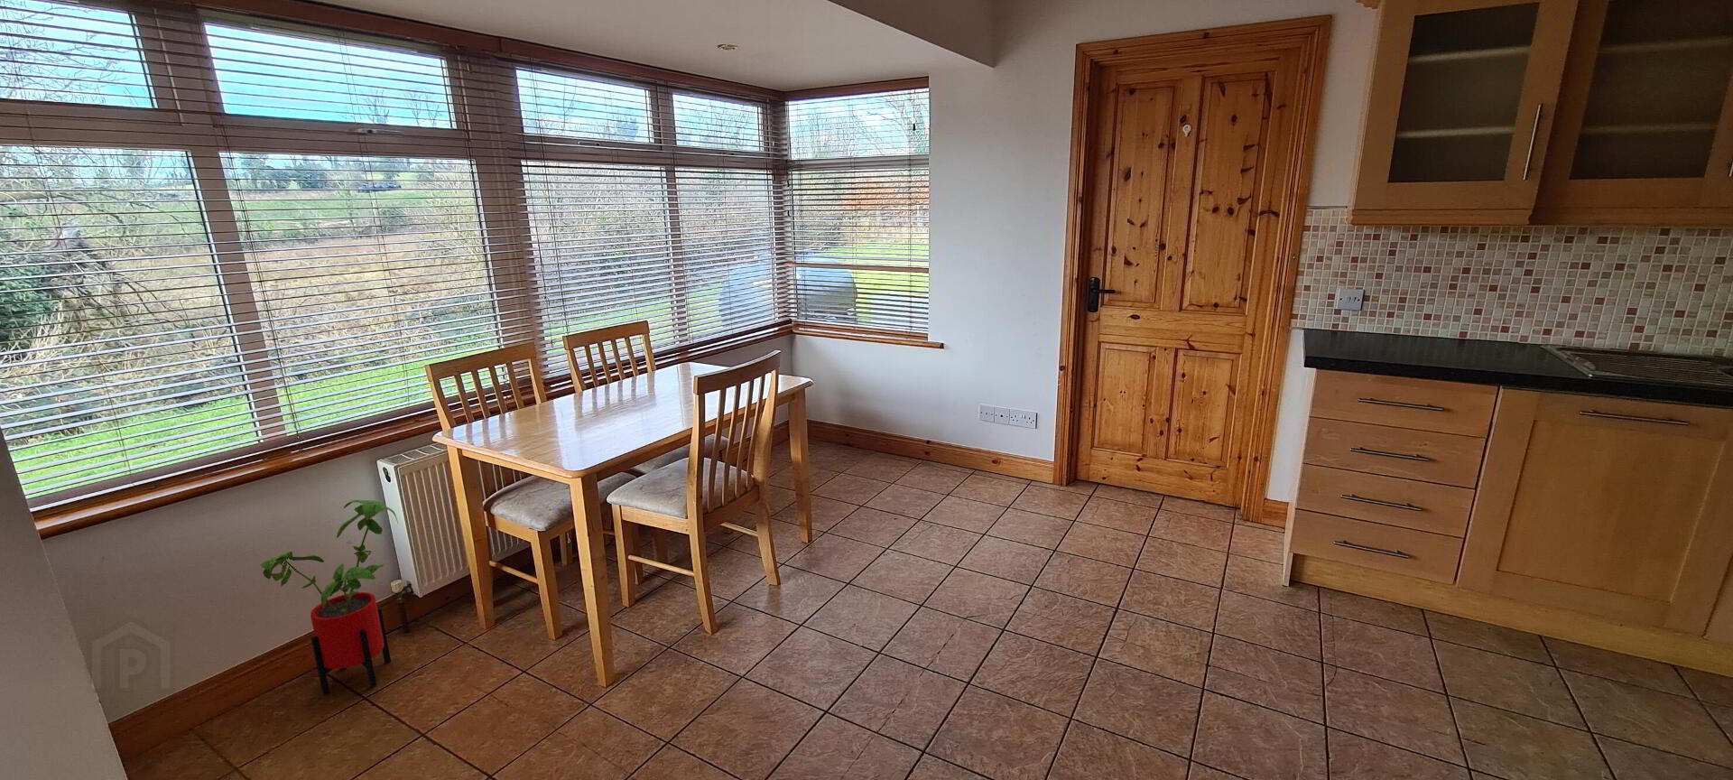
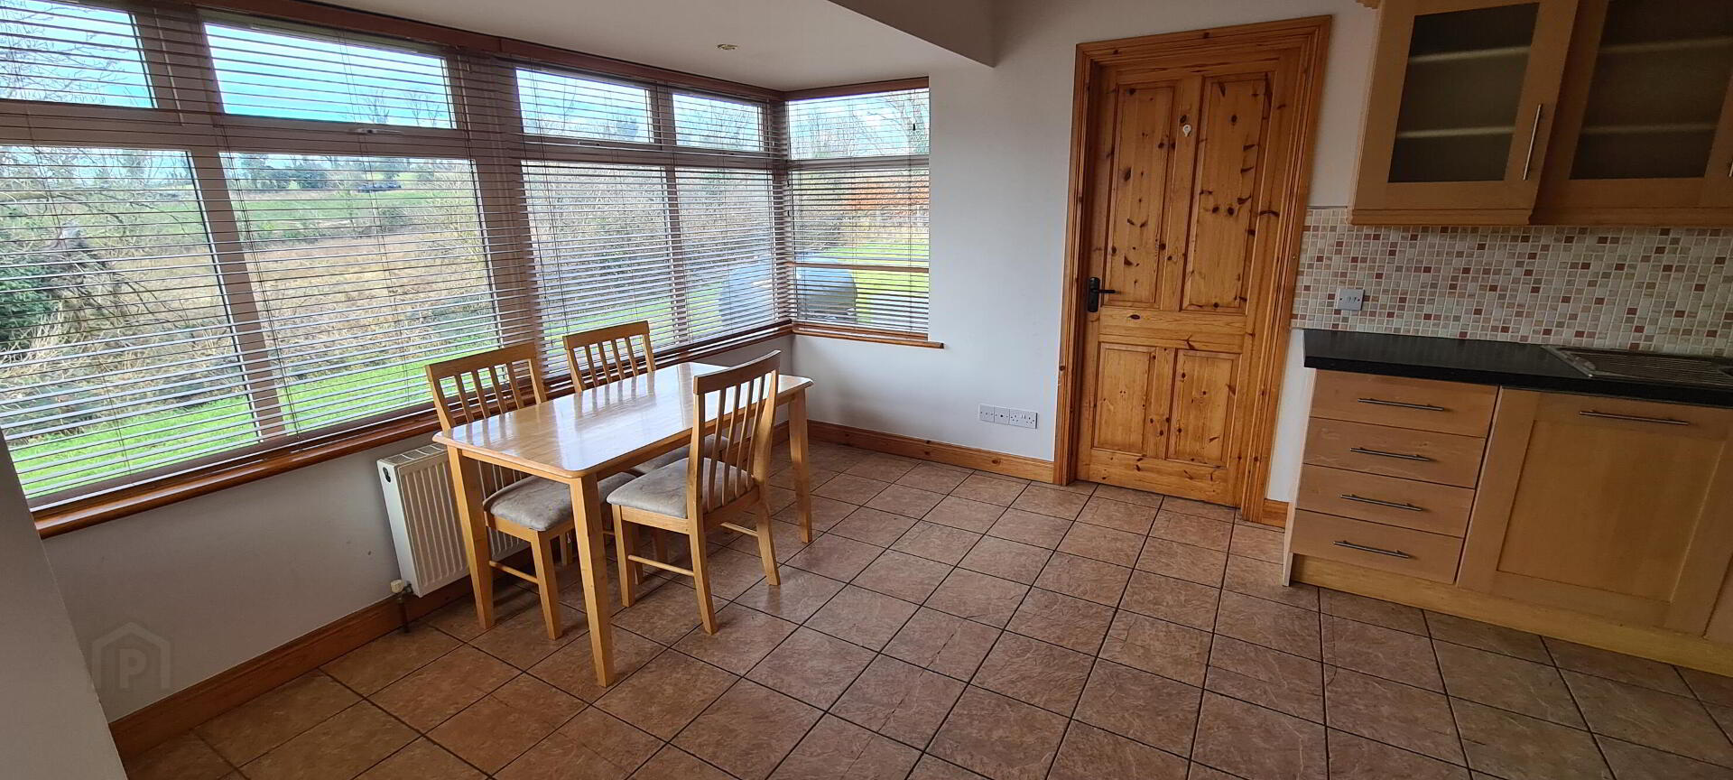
- house plant (350, 593)
